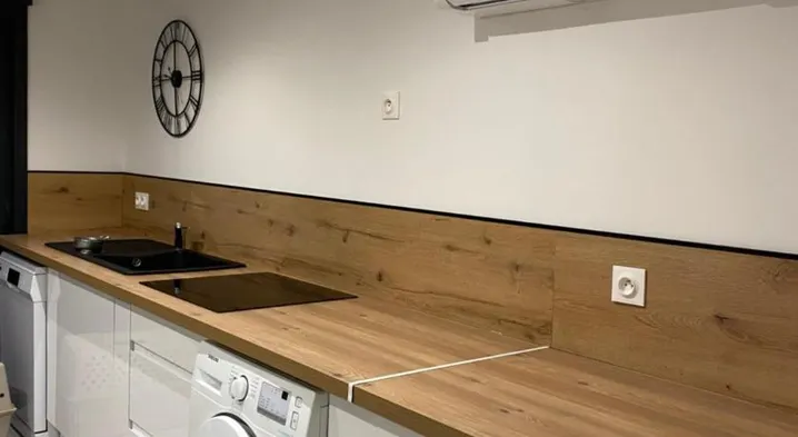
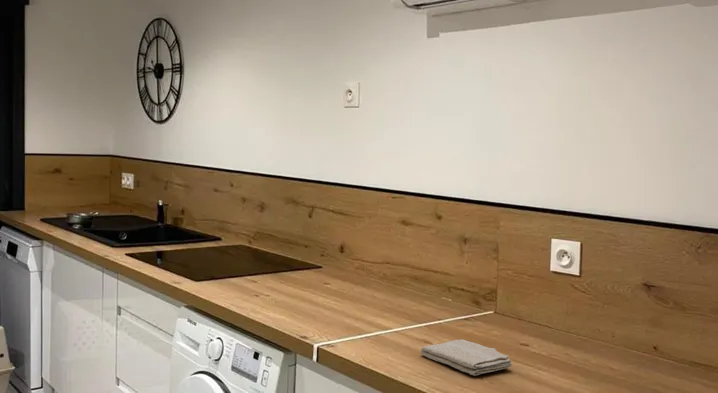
+ washcloth (465, 355)
